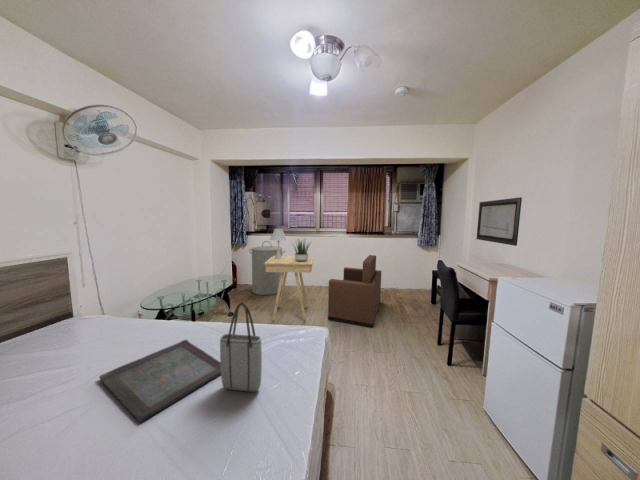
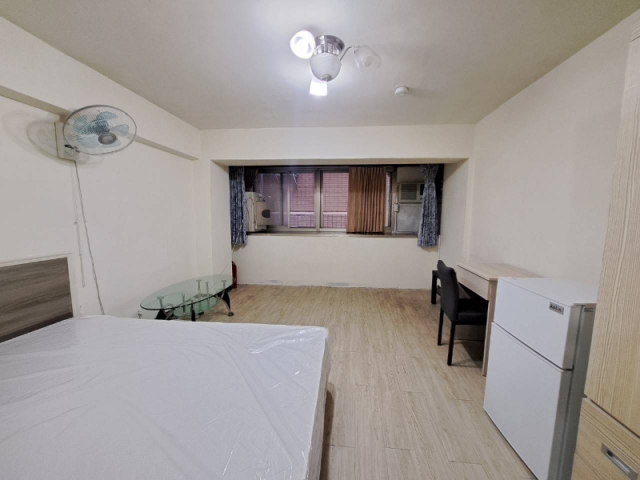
- serving tray (166, 372)
- tote bag (240, 346)
- armchair (357, 284)
- side table (284, 286)
- table lamp (278, 243)
- potted plant (301, 249)
- laundry hamper (265, 266)
- wall art (495, 221)
